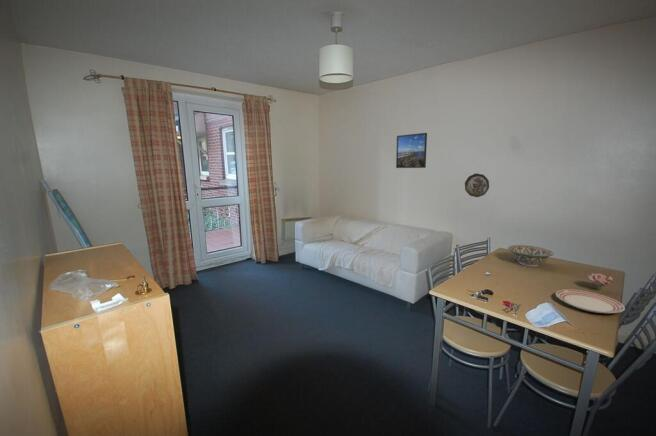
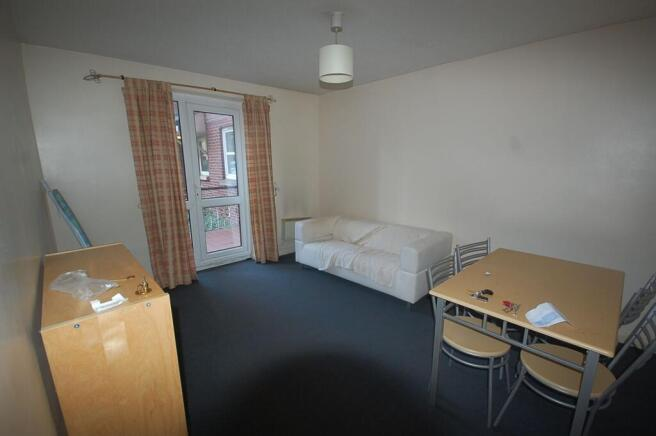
- decorative bowl (529, 257)
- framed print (410, 151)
- flower (599, 282)
- decorative plate (477, 185)
- dinner plate (587, 302)
